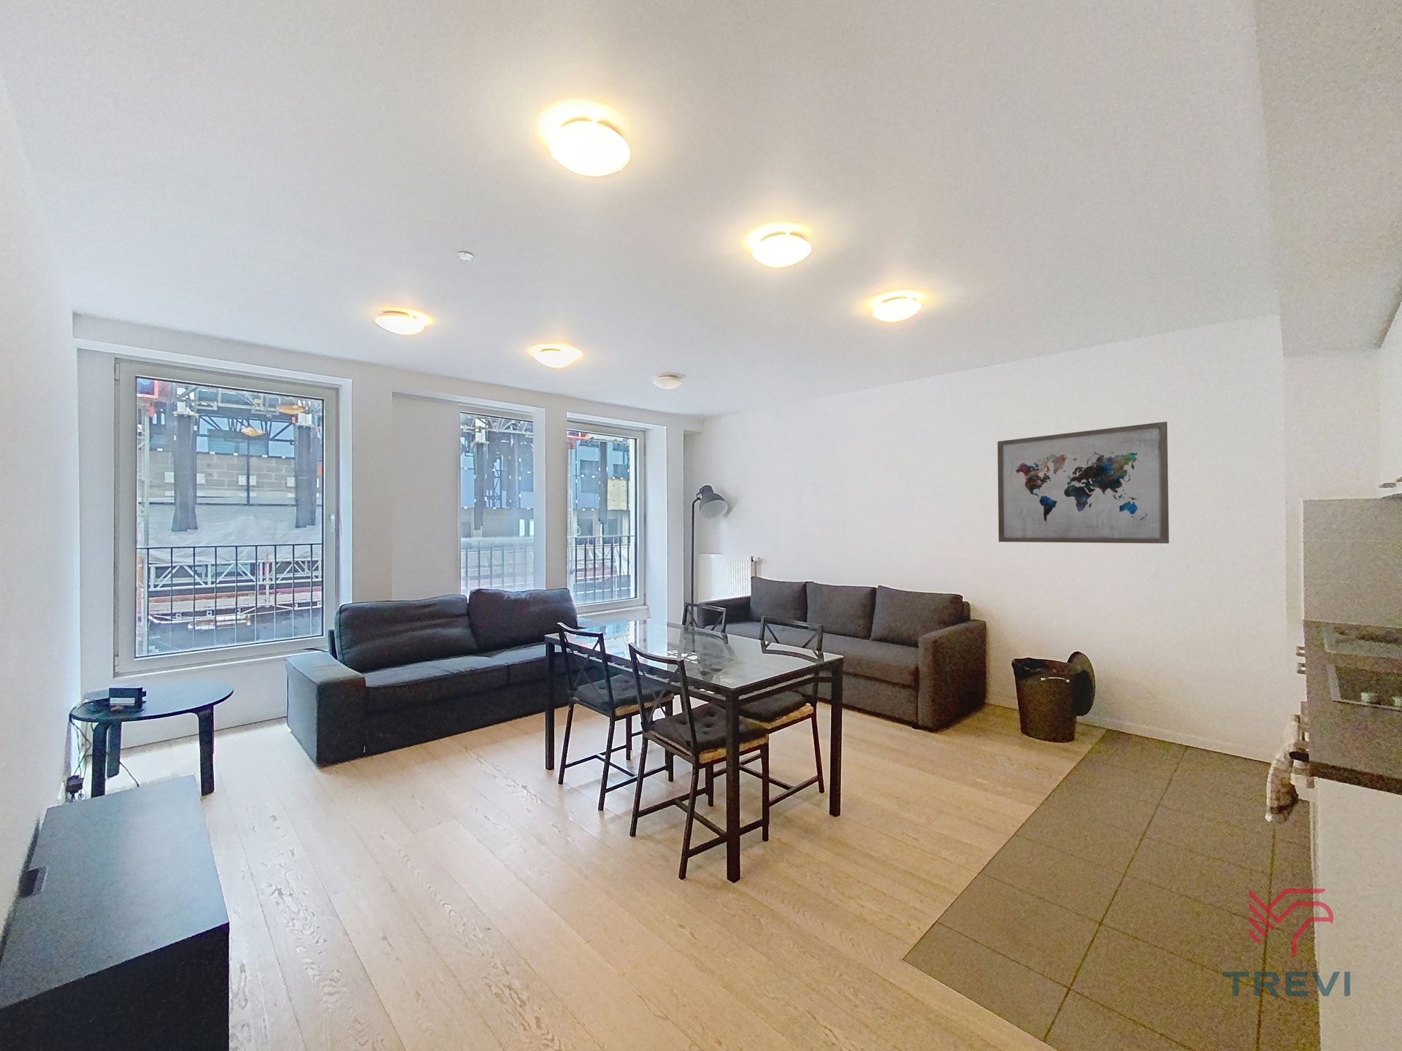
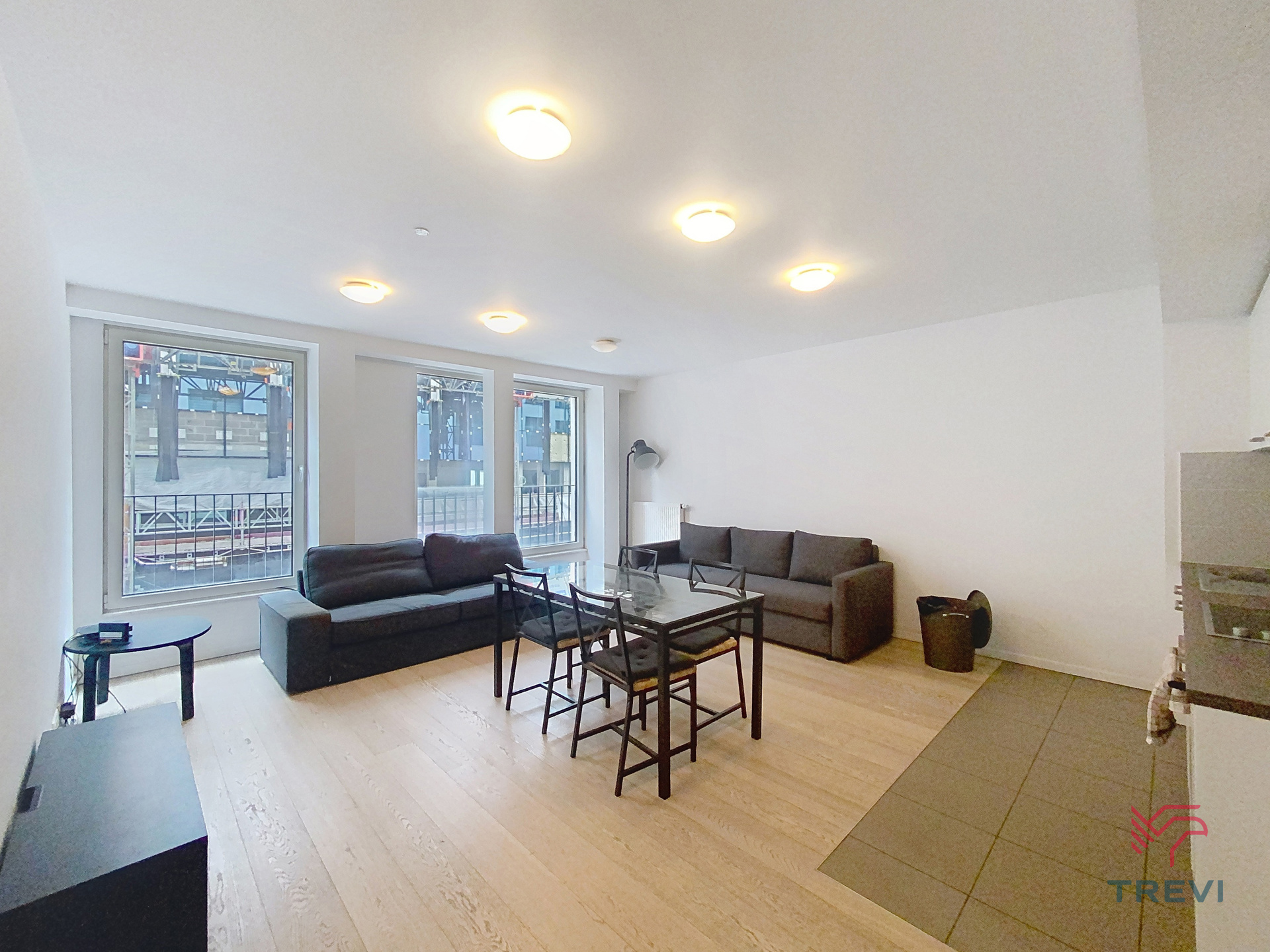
- wall art (1075, 487)
